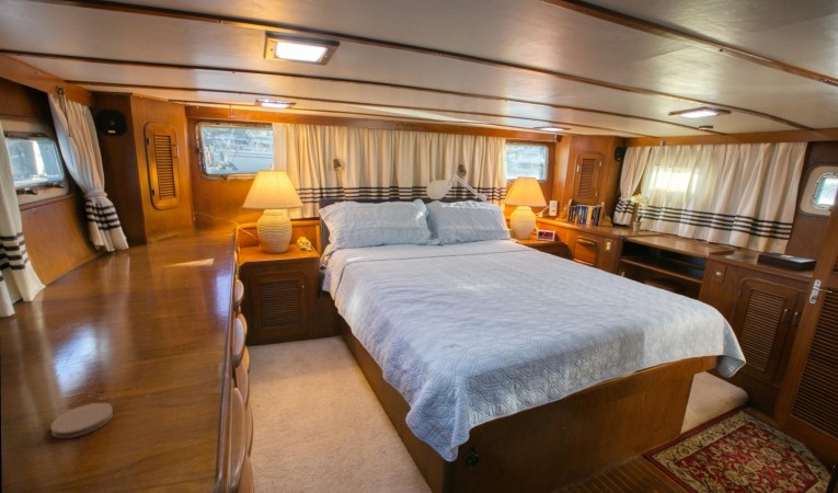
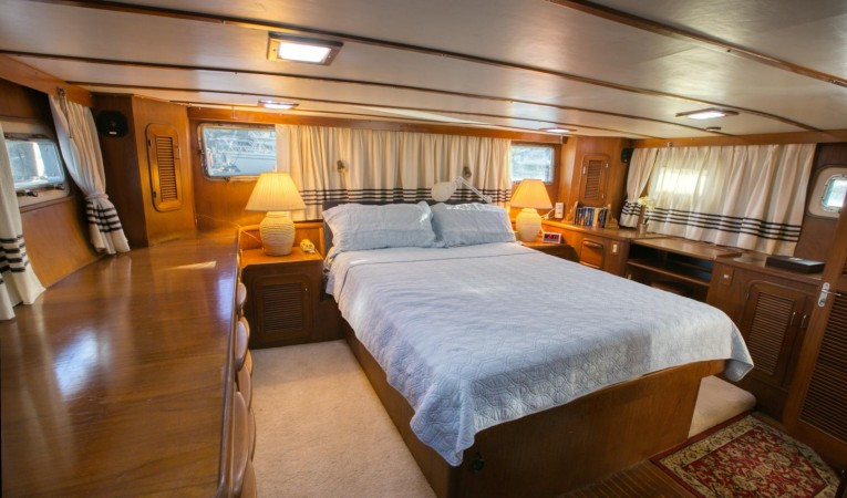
- coaster (82, 419)
